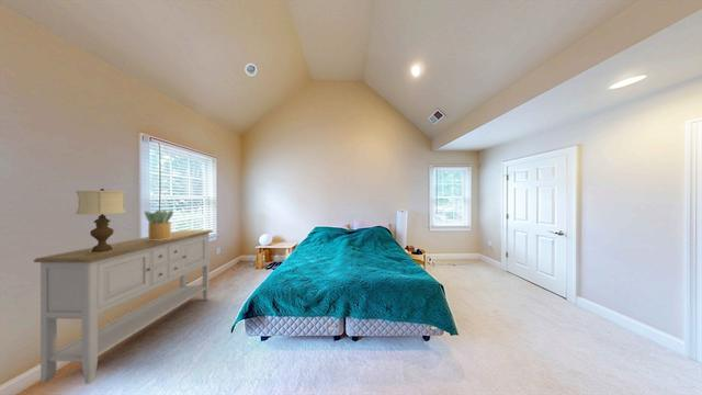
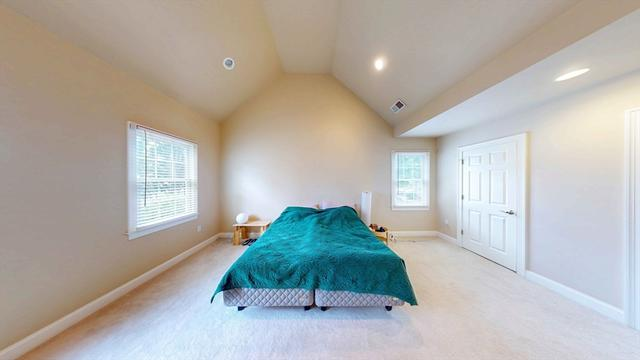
- table lamp (102, 219)
- sideboard (151, 284)
- potted plant (158, 224)
